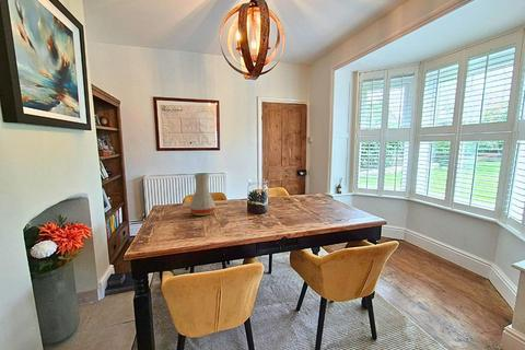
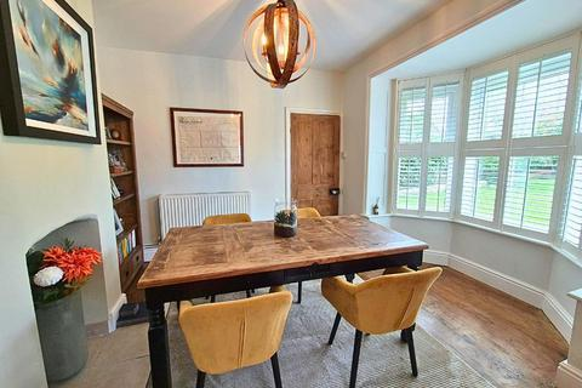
- vase (201, 194)
